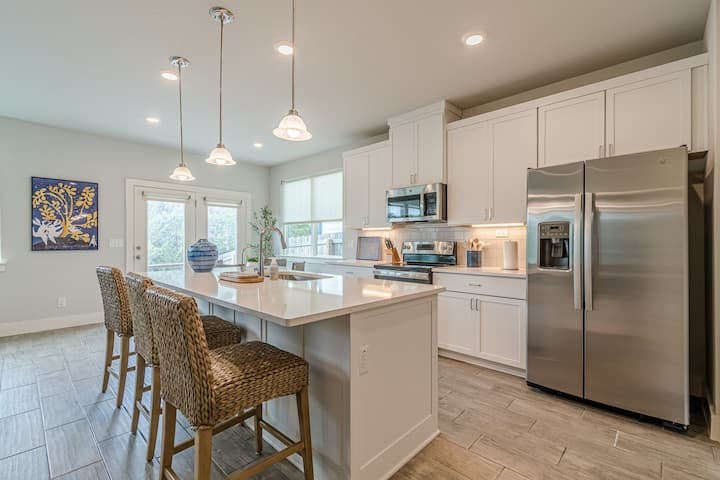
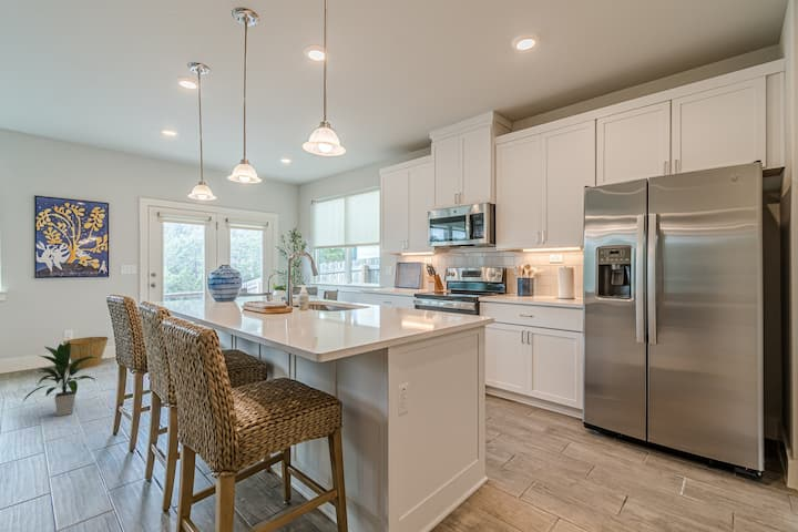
+ indoor plant (62, 376)
+ basket (86, 352)
